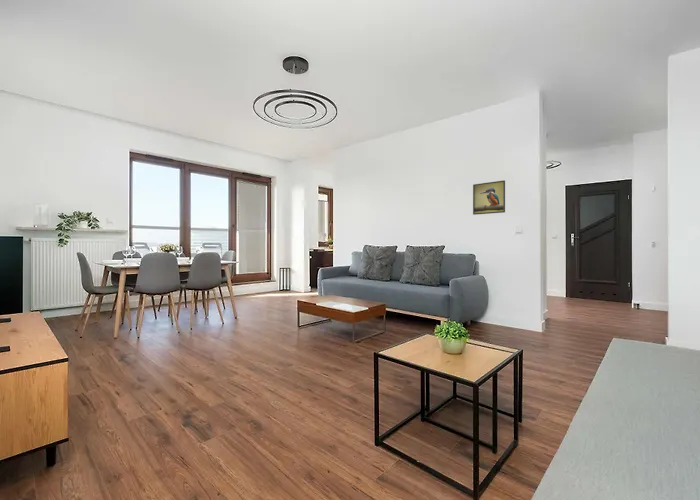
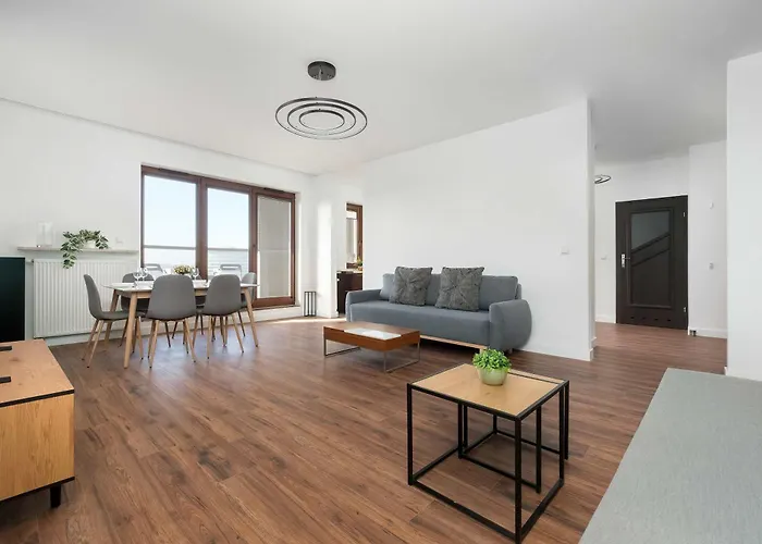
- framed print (488, 198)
